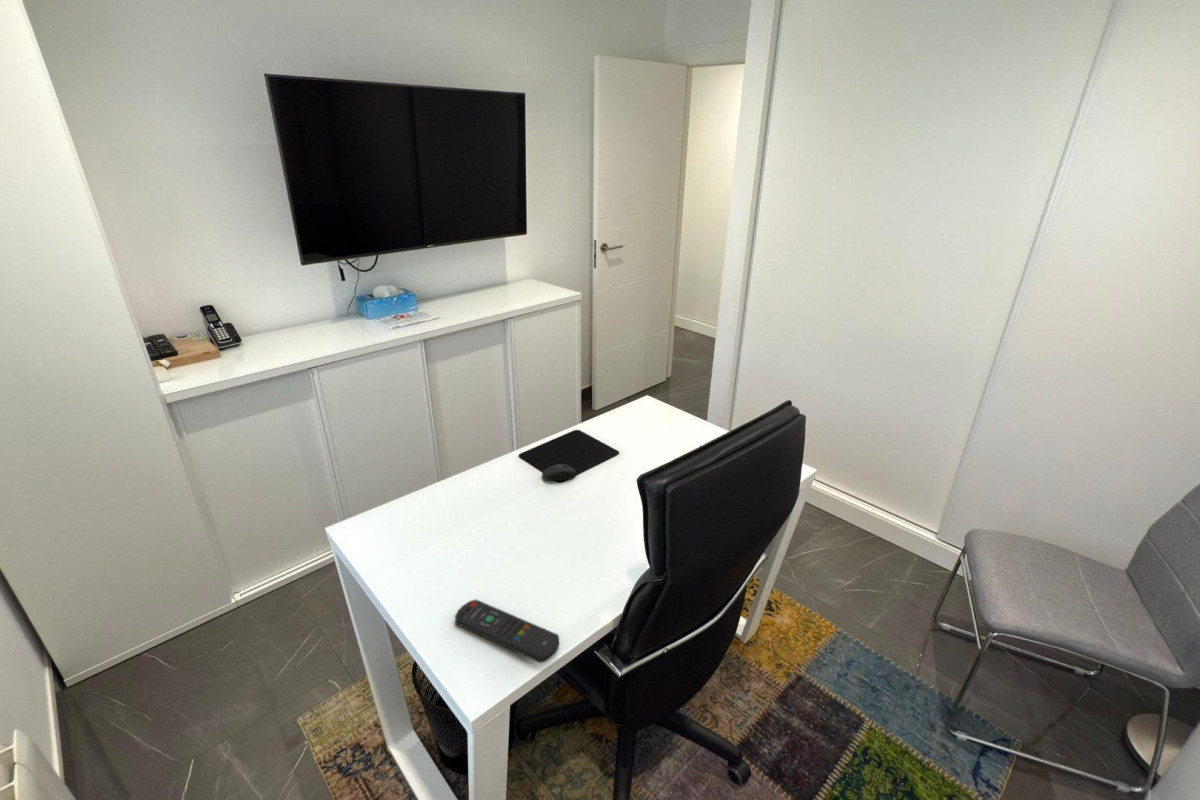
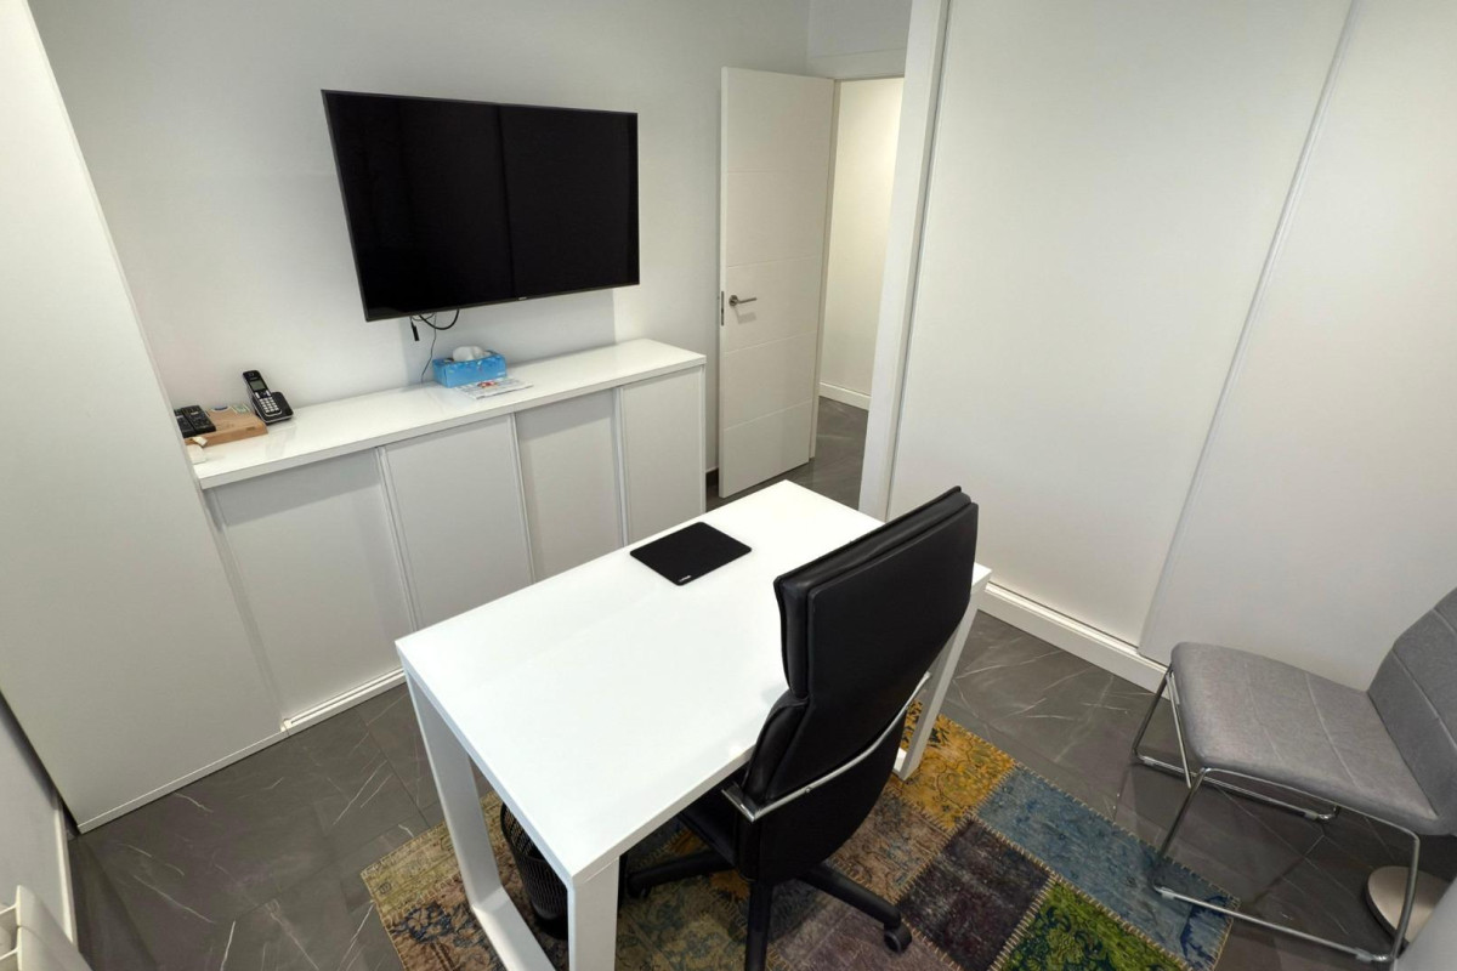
- mouse (558, 470)
- remote control (506, 629)
